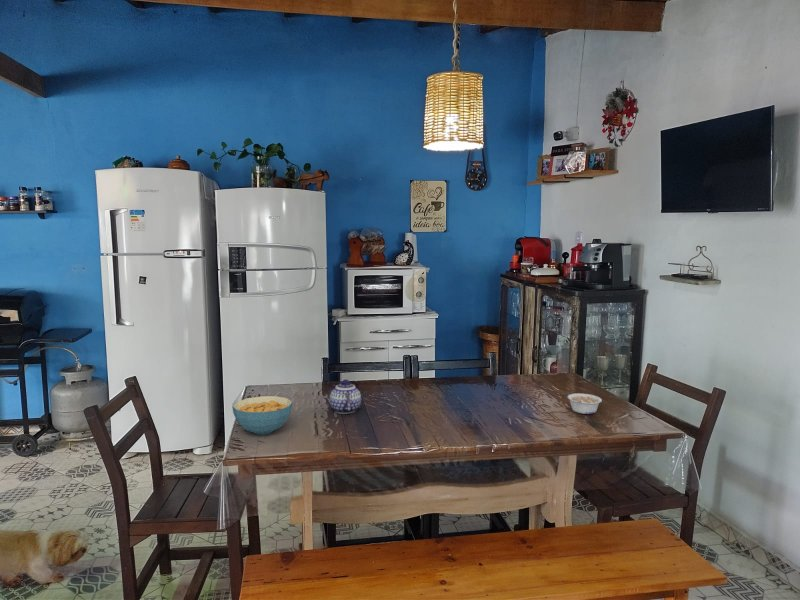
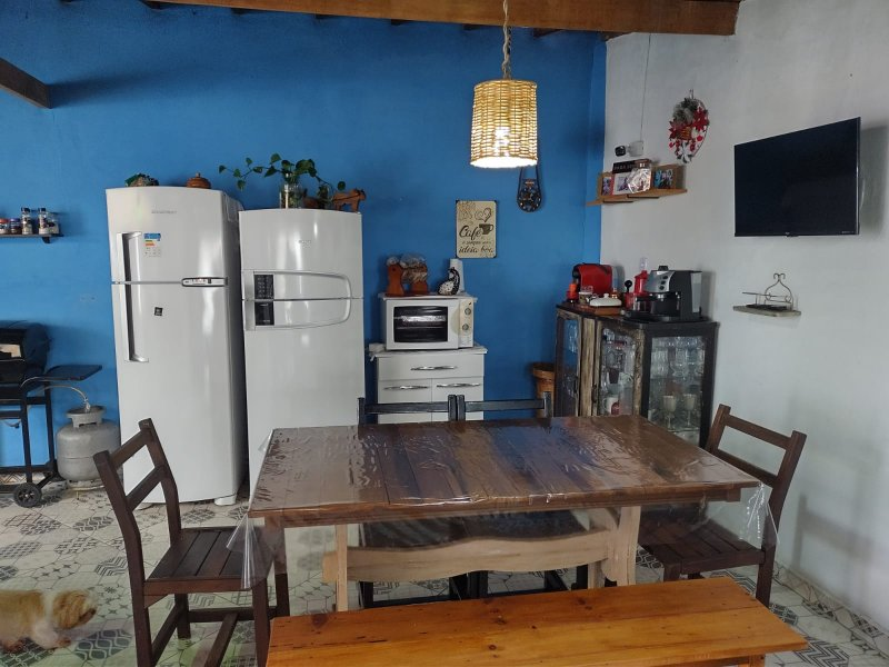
- teapot (345, 395)
- cereal bowl (263, 417)
- legume (584, 403)
